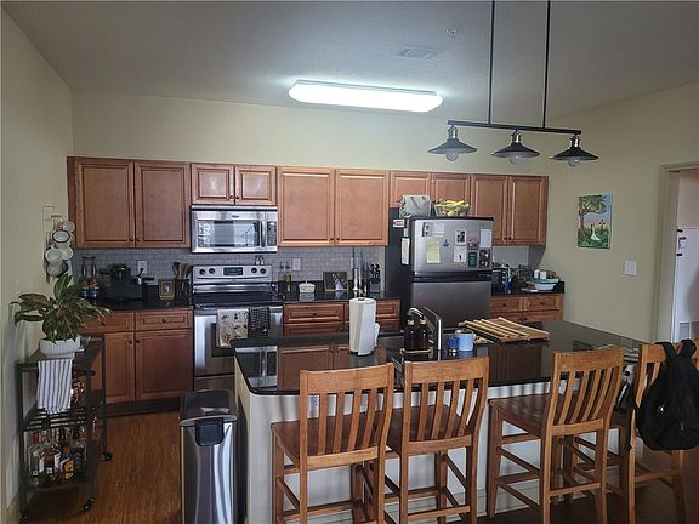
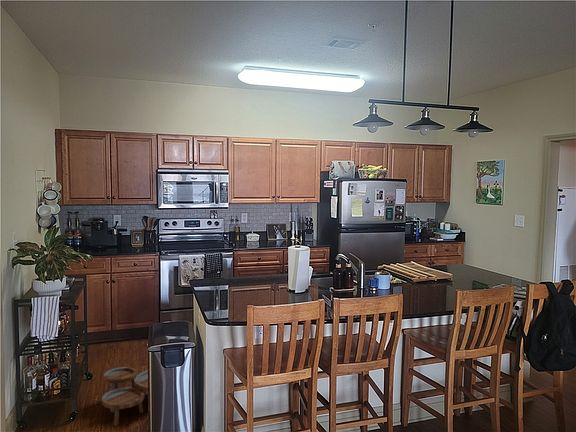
+ nesting tables (138, 390)
